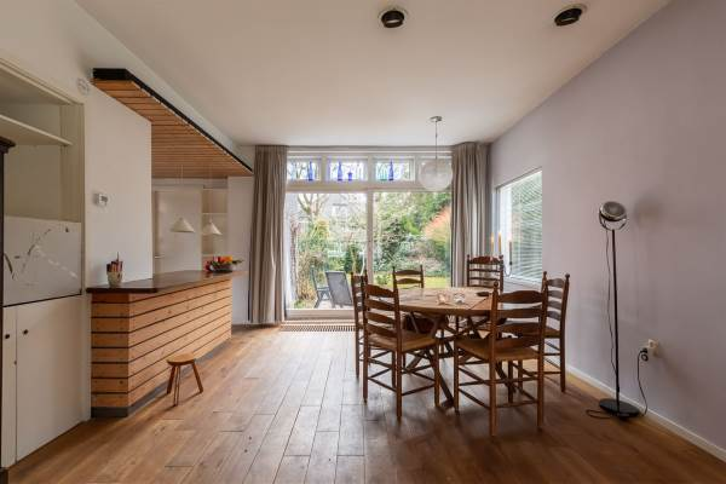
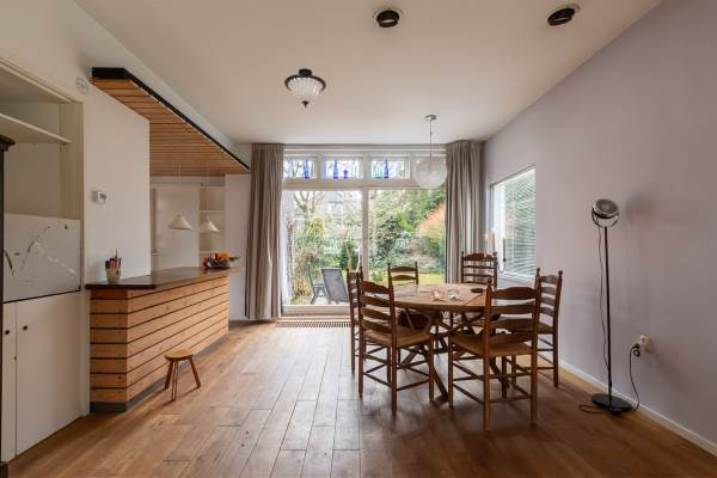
+ light fixture (305, 90)
